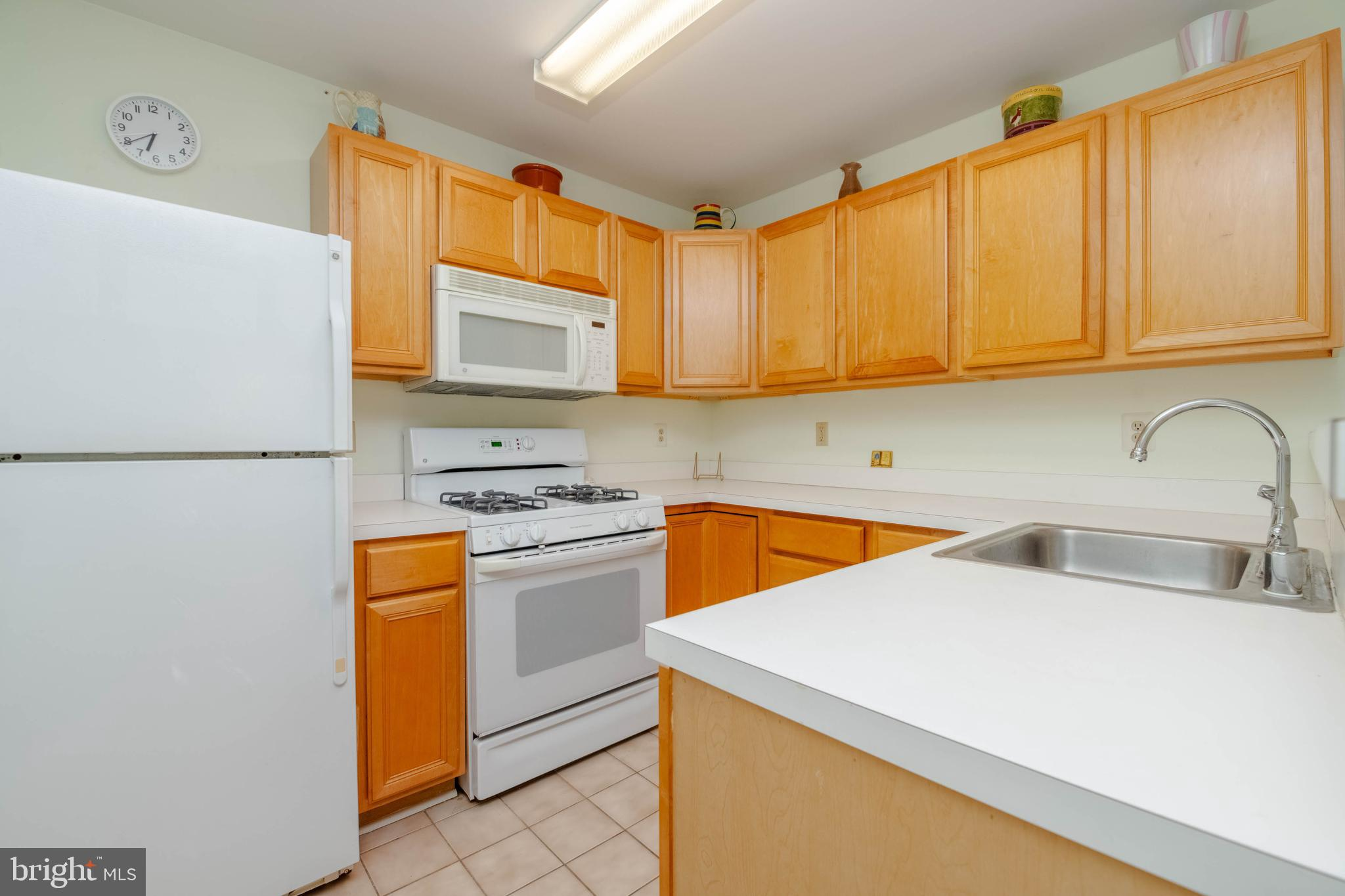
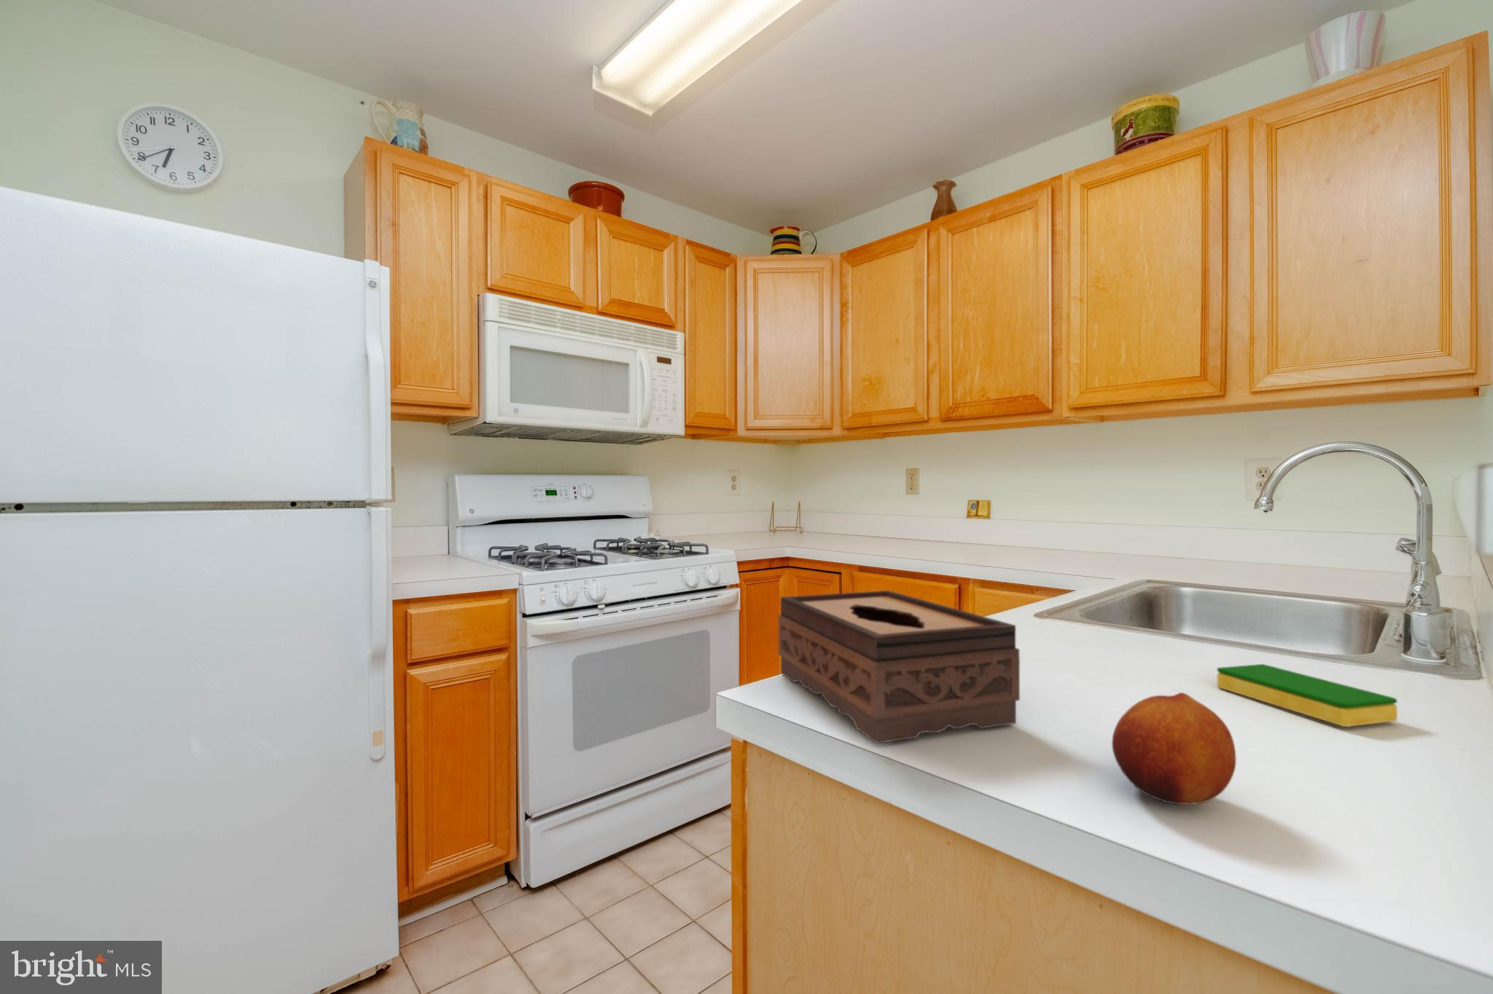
+ tissue box (884, 651)
+ dish sponge (1299, 692)
+ fruit (1171, 746)
